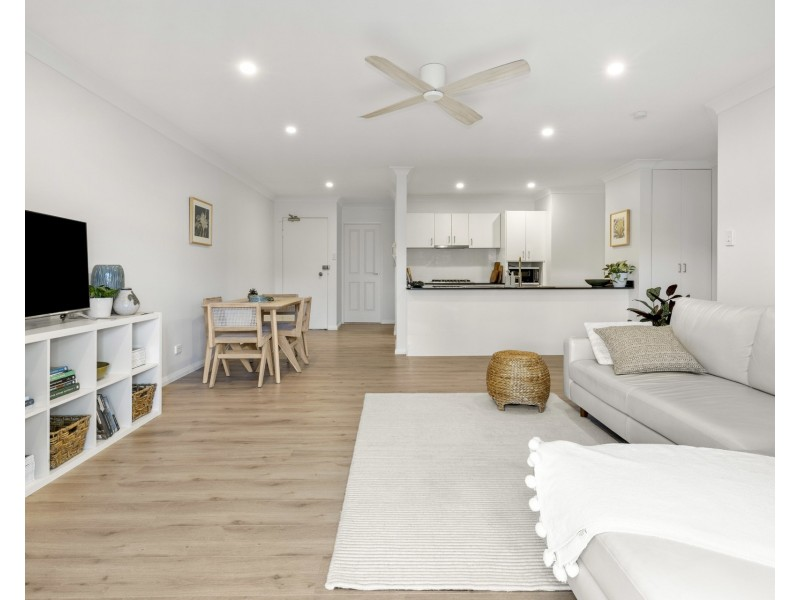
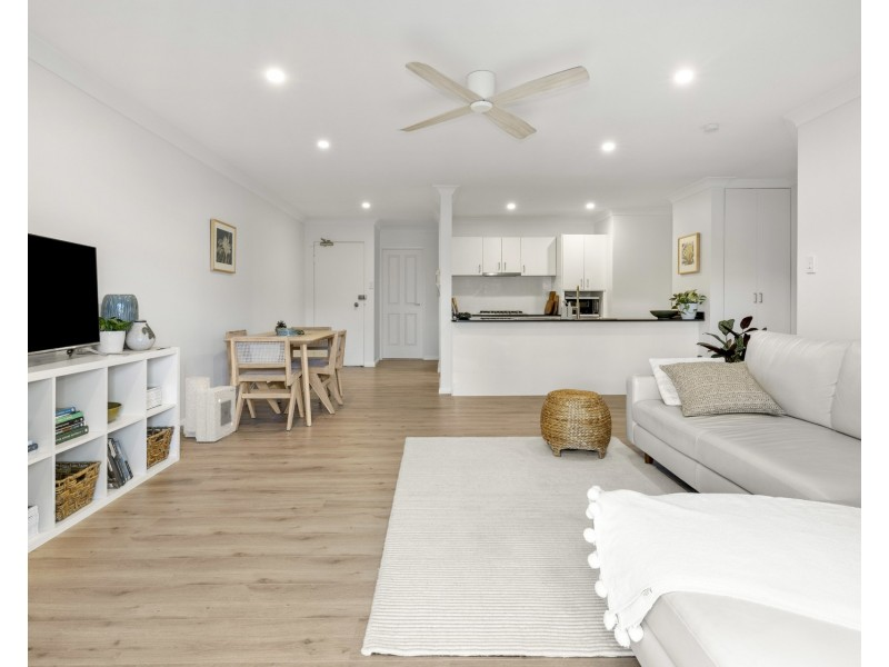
+ air purifier (199, 407)
